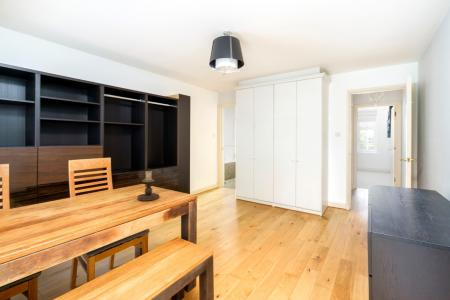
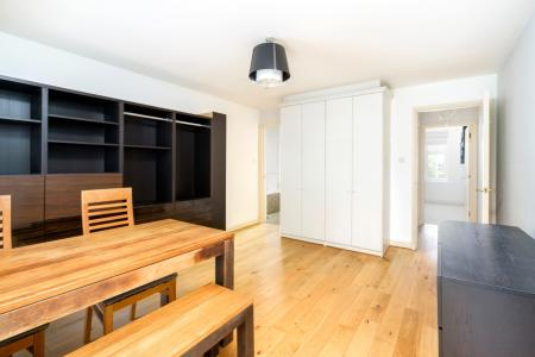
- candlestick (148, 184)
